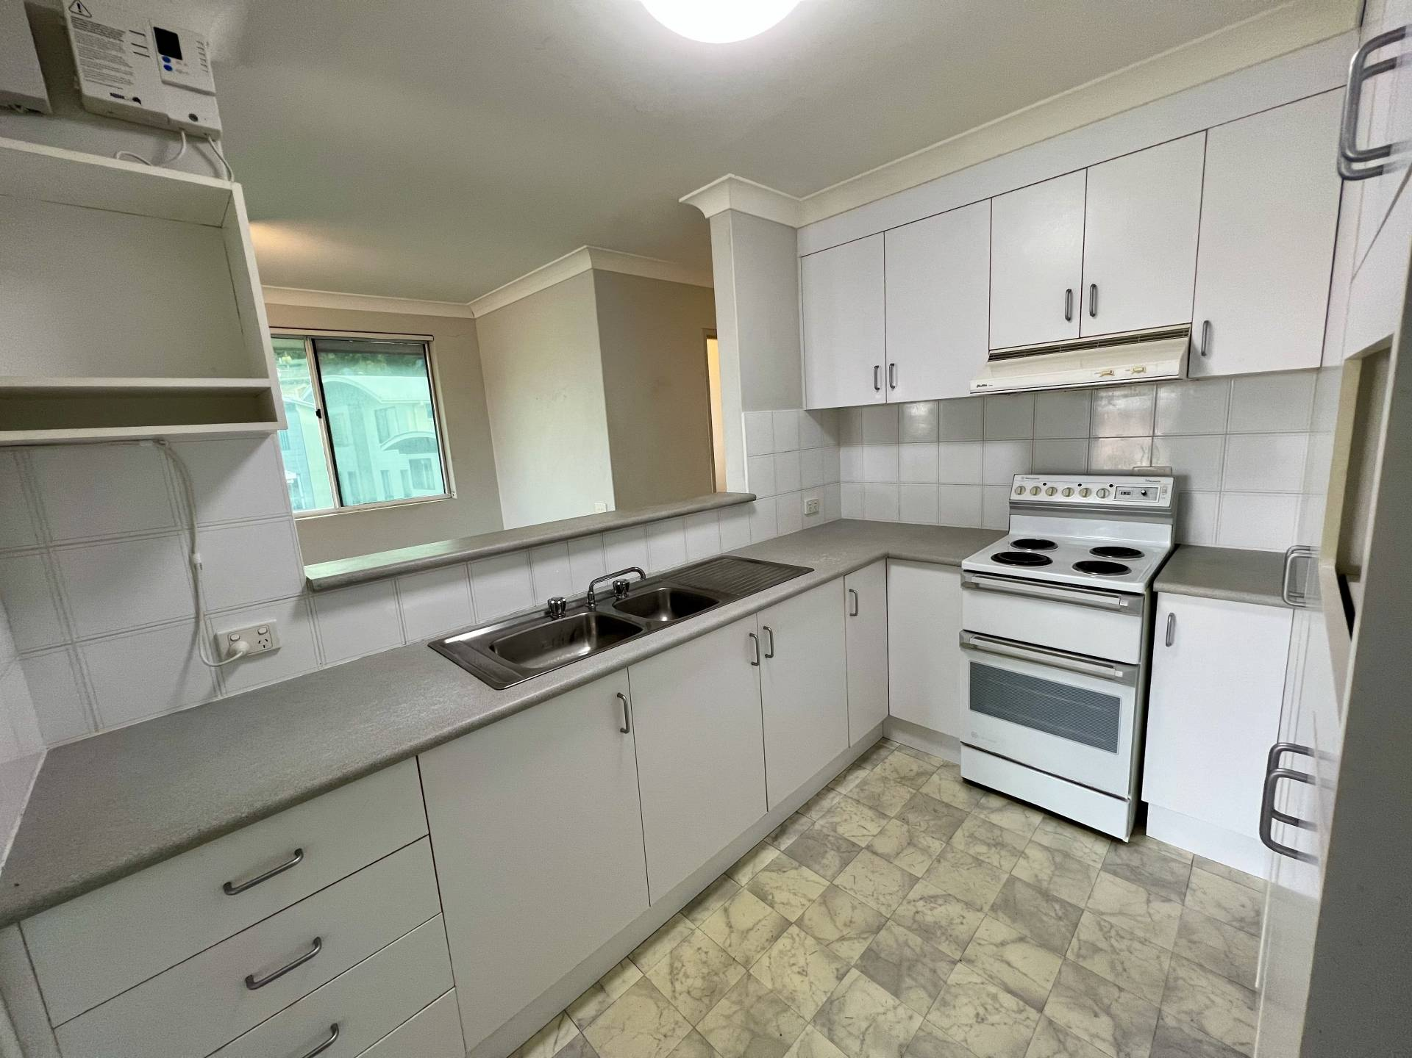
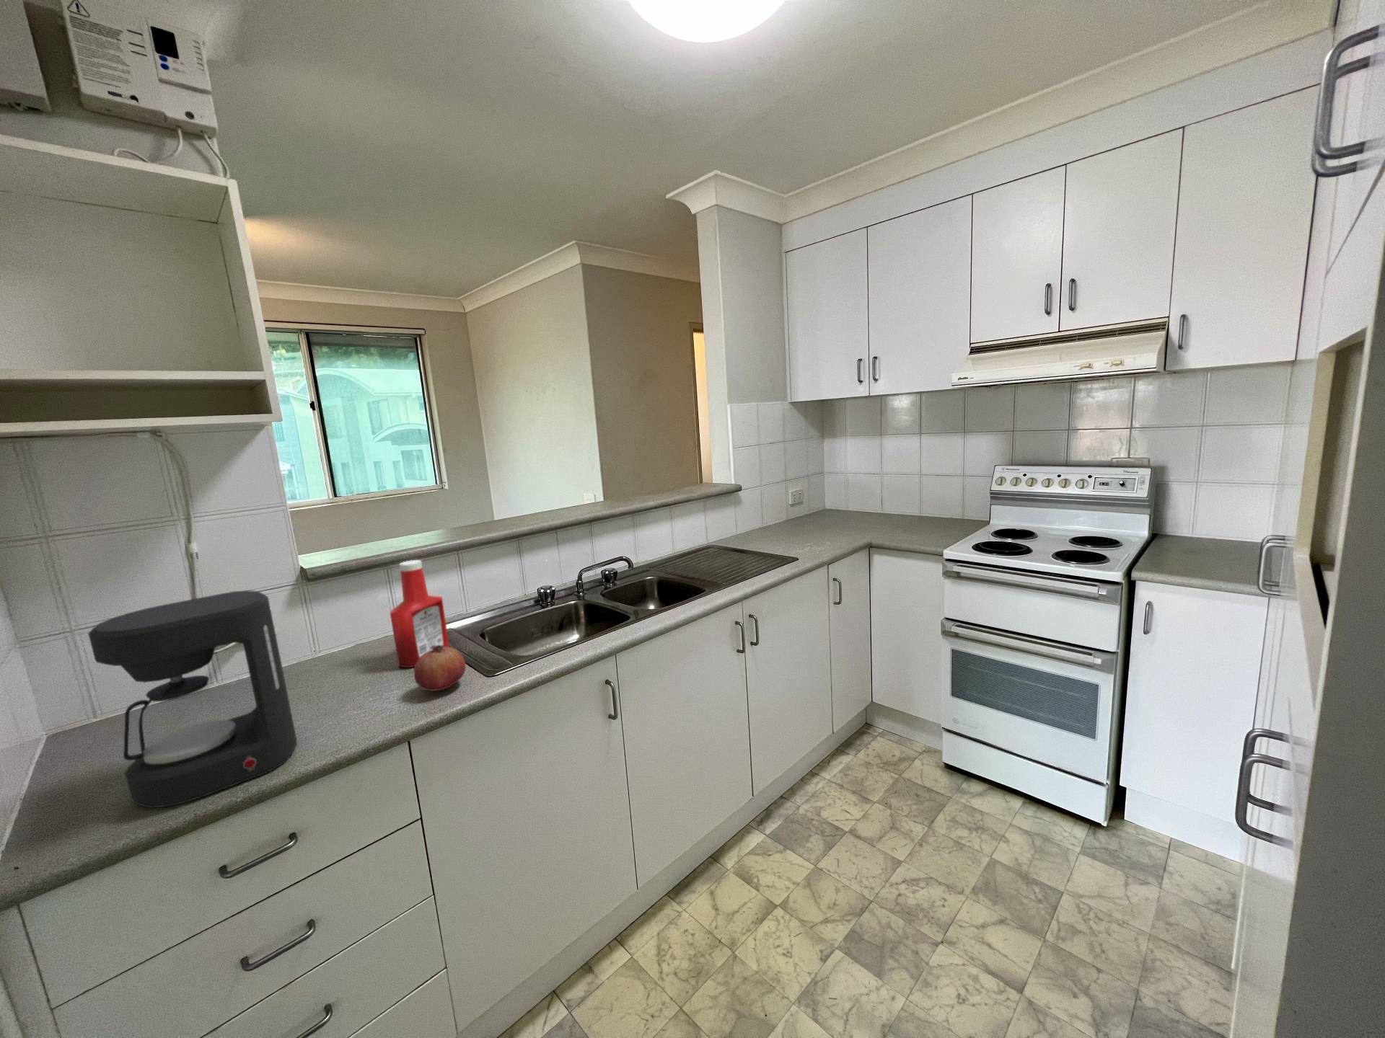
+ coffee maker (202, 688)
+ fruit (439, 667)
+ soap bottle (418, 609)
